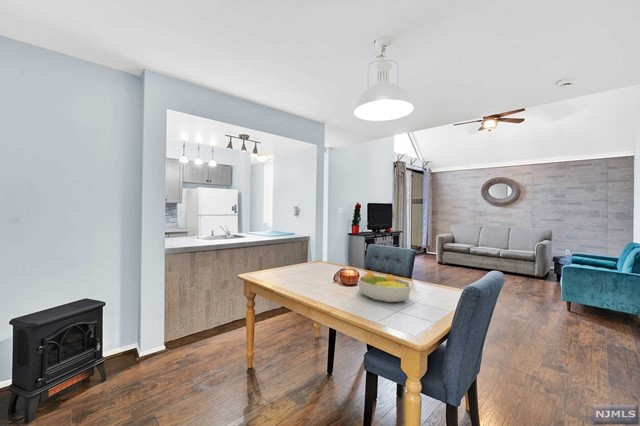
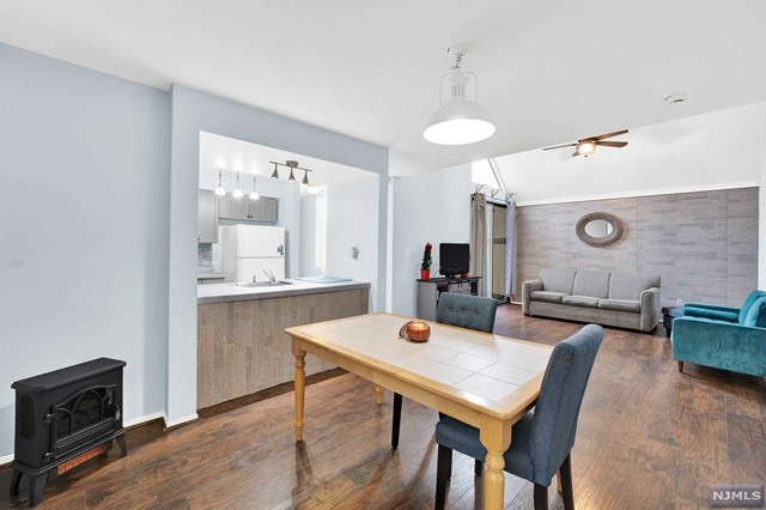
- fruit bowl (383, 285)
